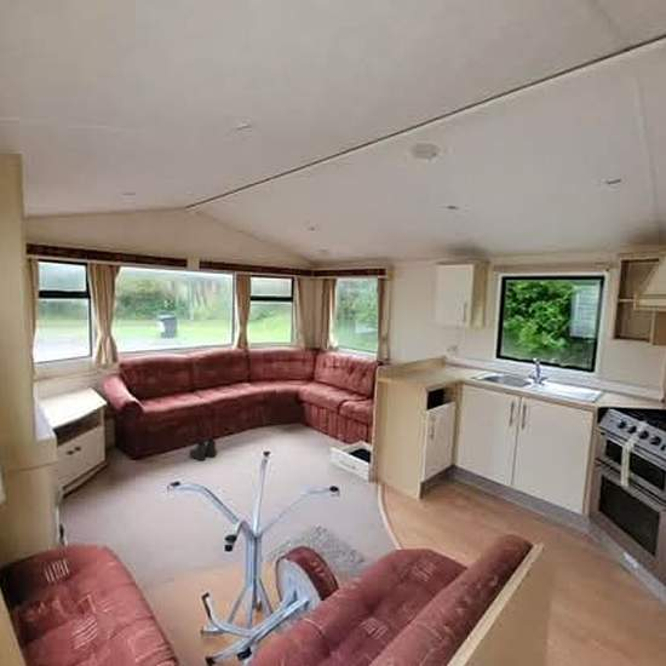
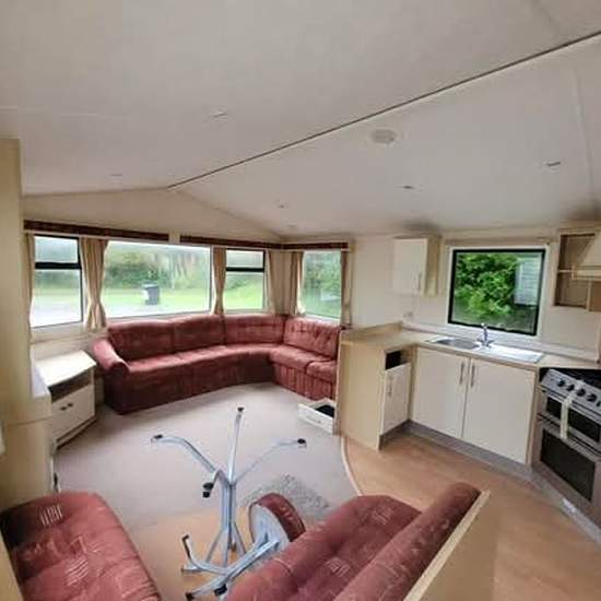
- boots (202, 447)
